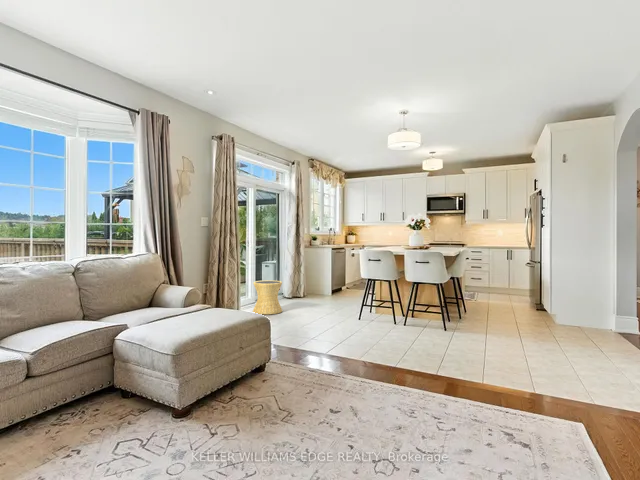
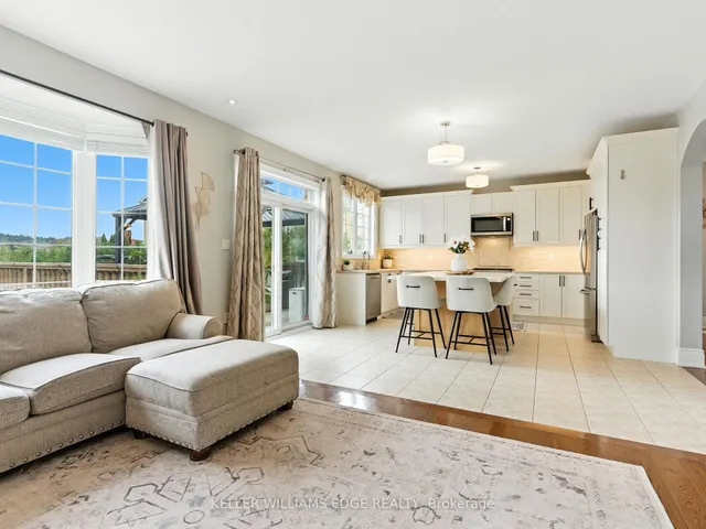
- side table (267, 296)
